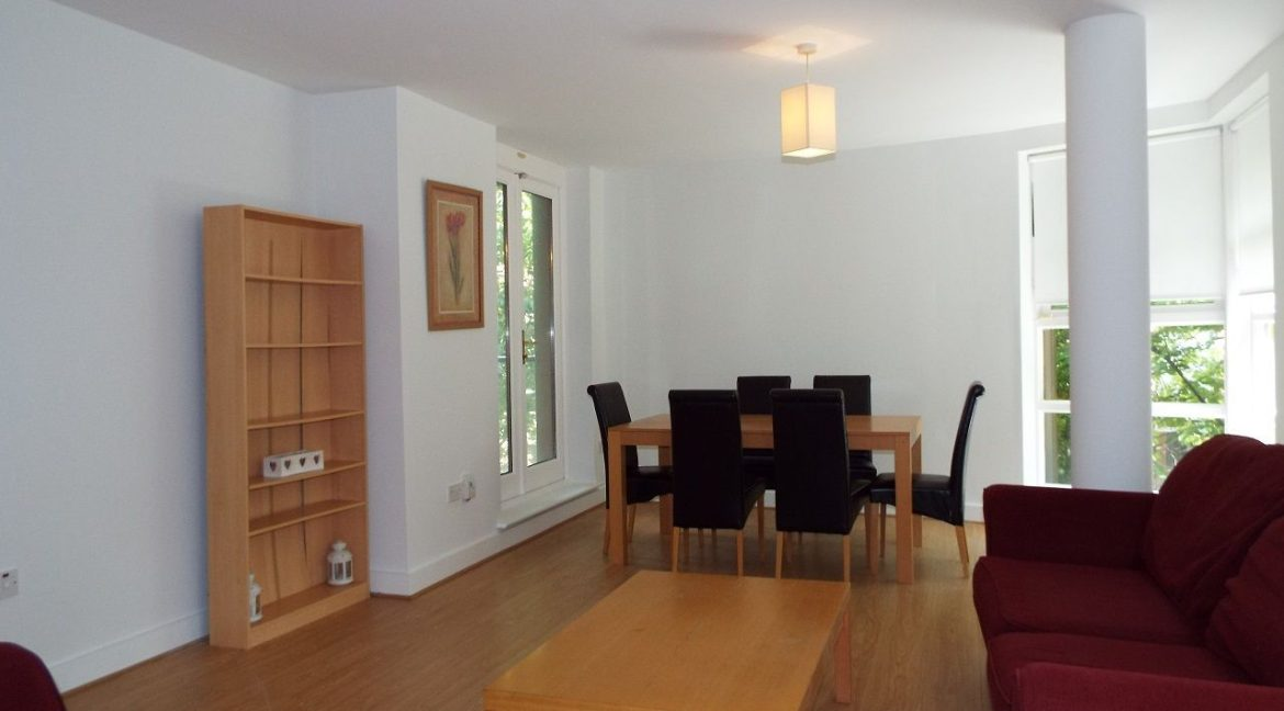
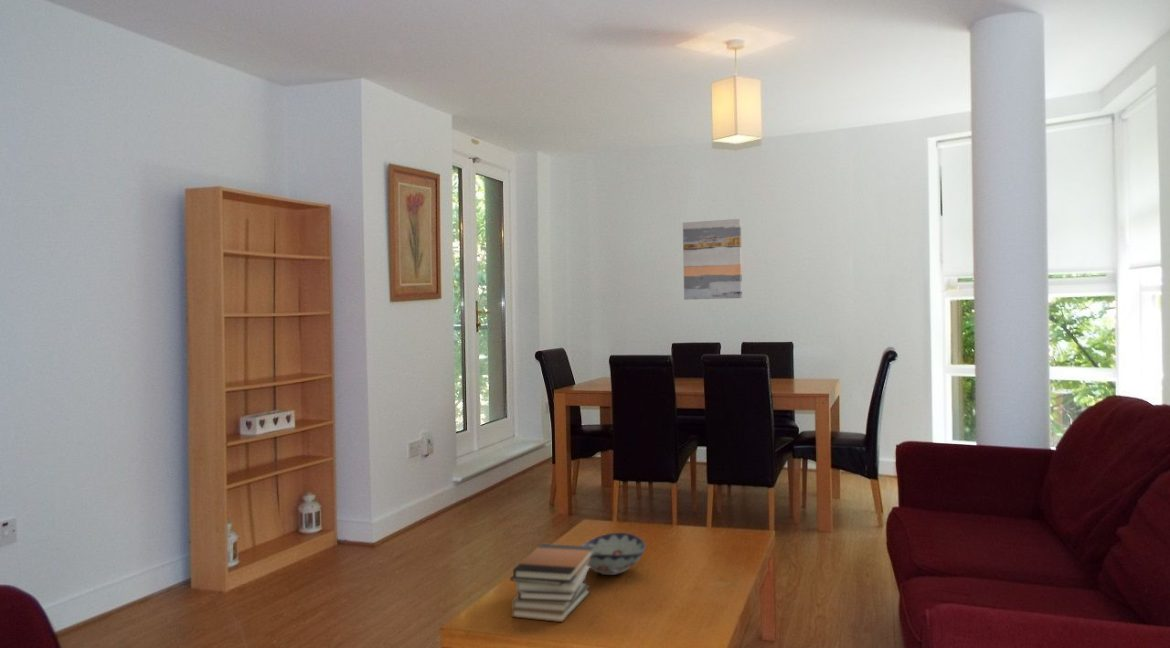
+ book stack (554, 580)
+ decorative bowl (611, 557)
+ wall art (712, 259)
